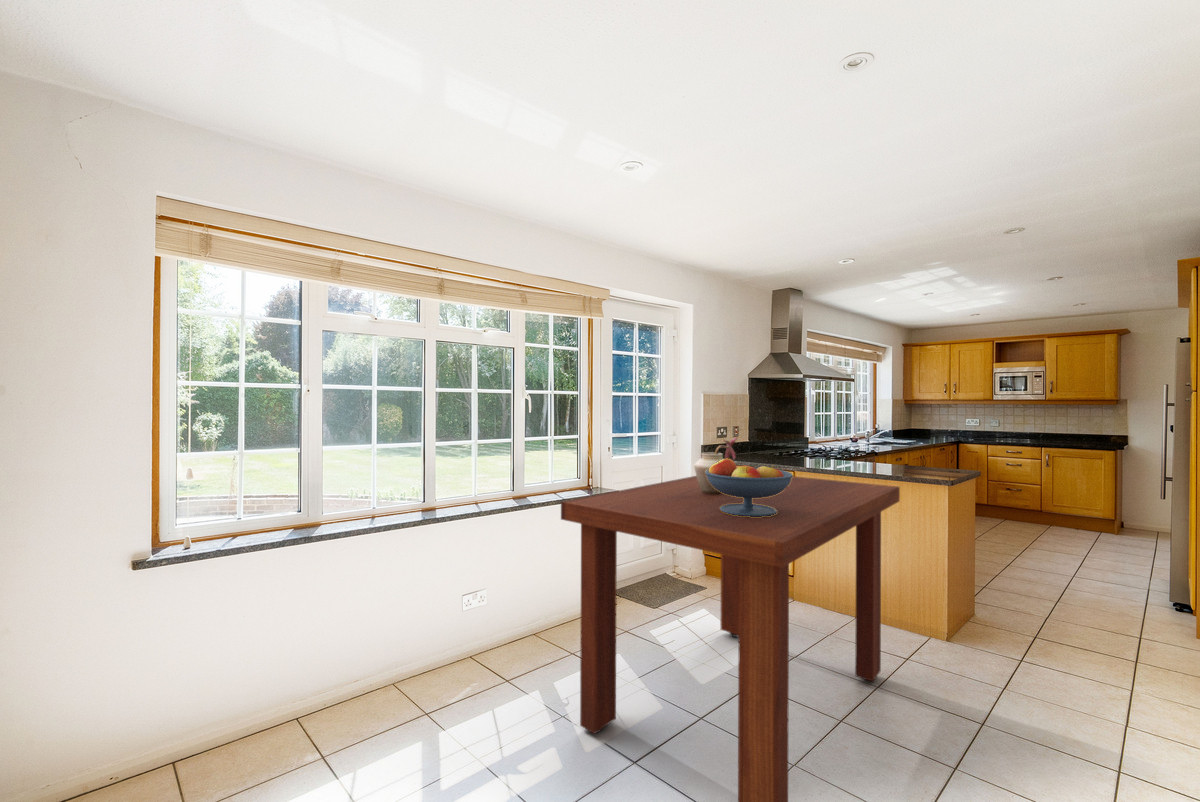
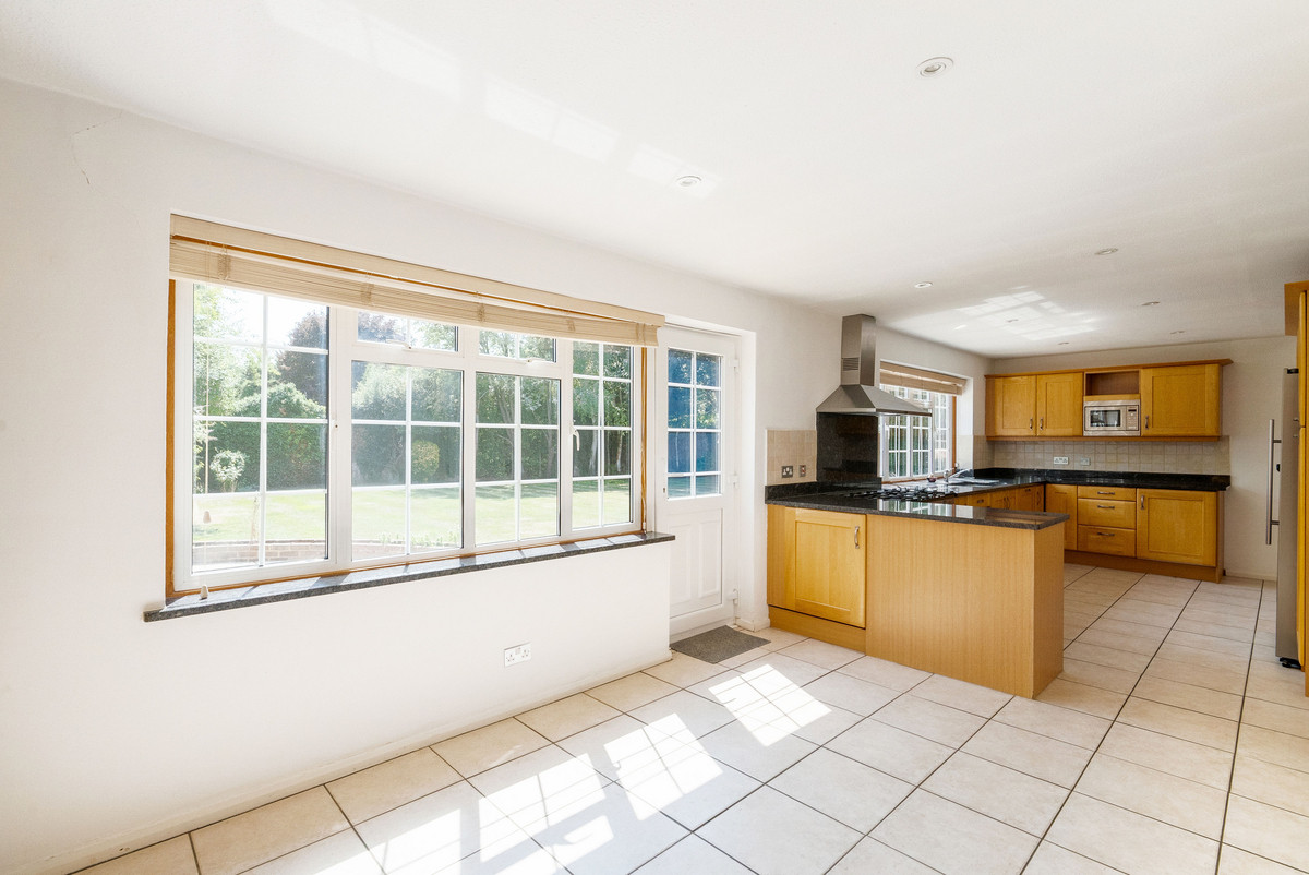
- dining table (744, 597)
- fruit bowl (747, 484)
- vase (716, 462)
